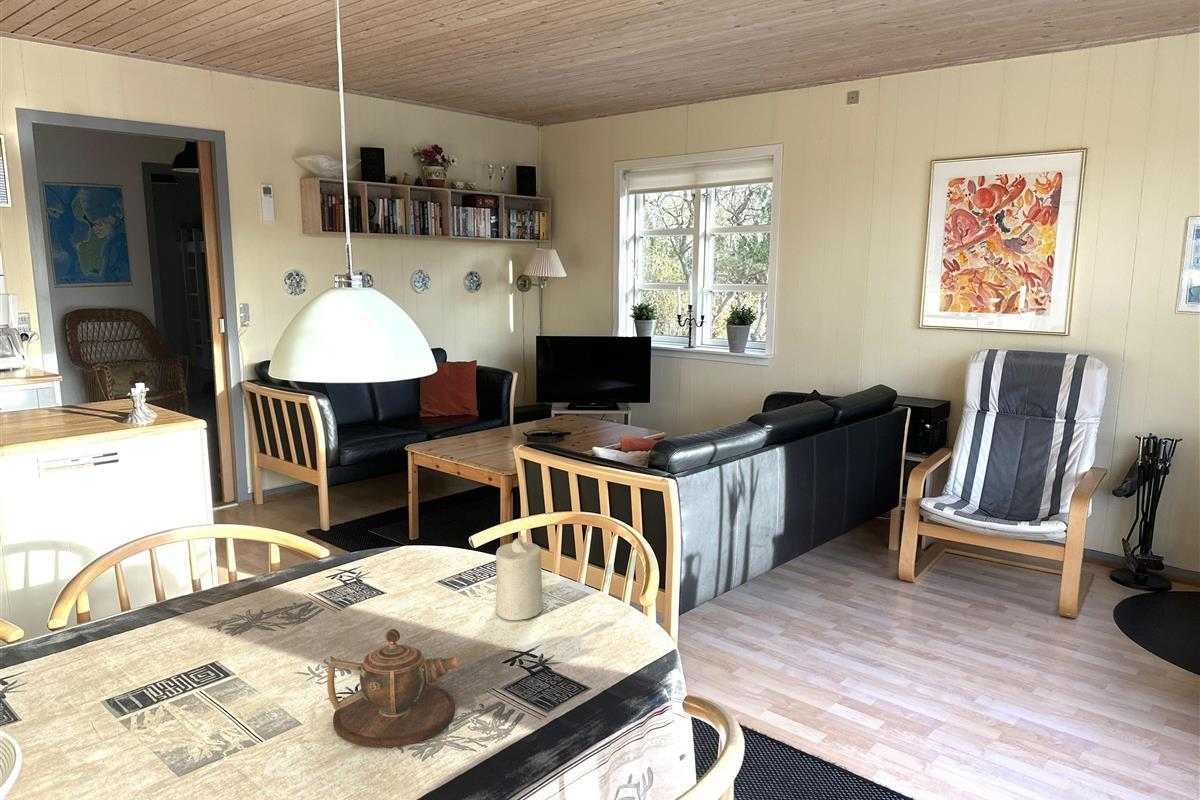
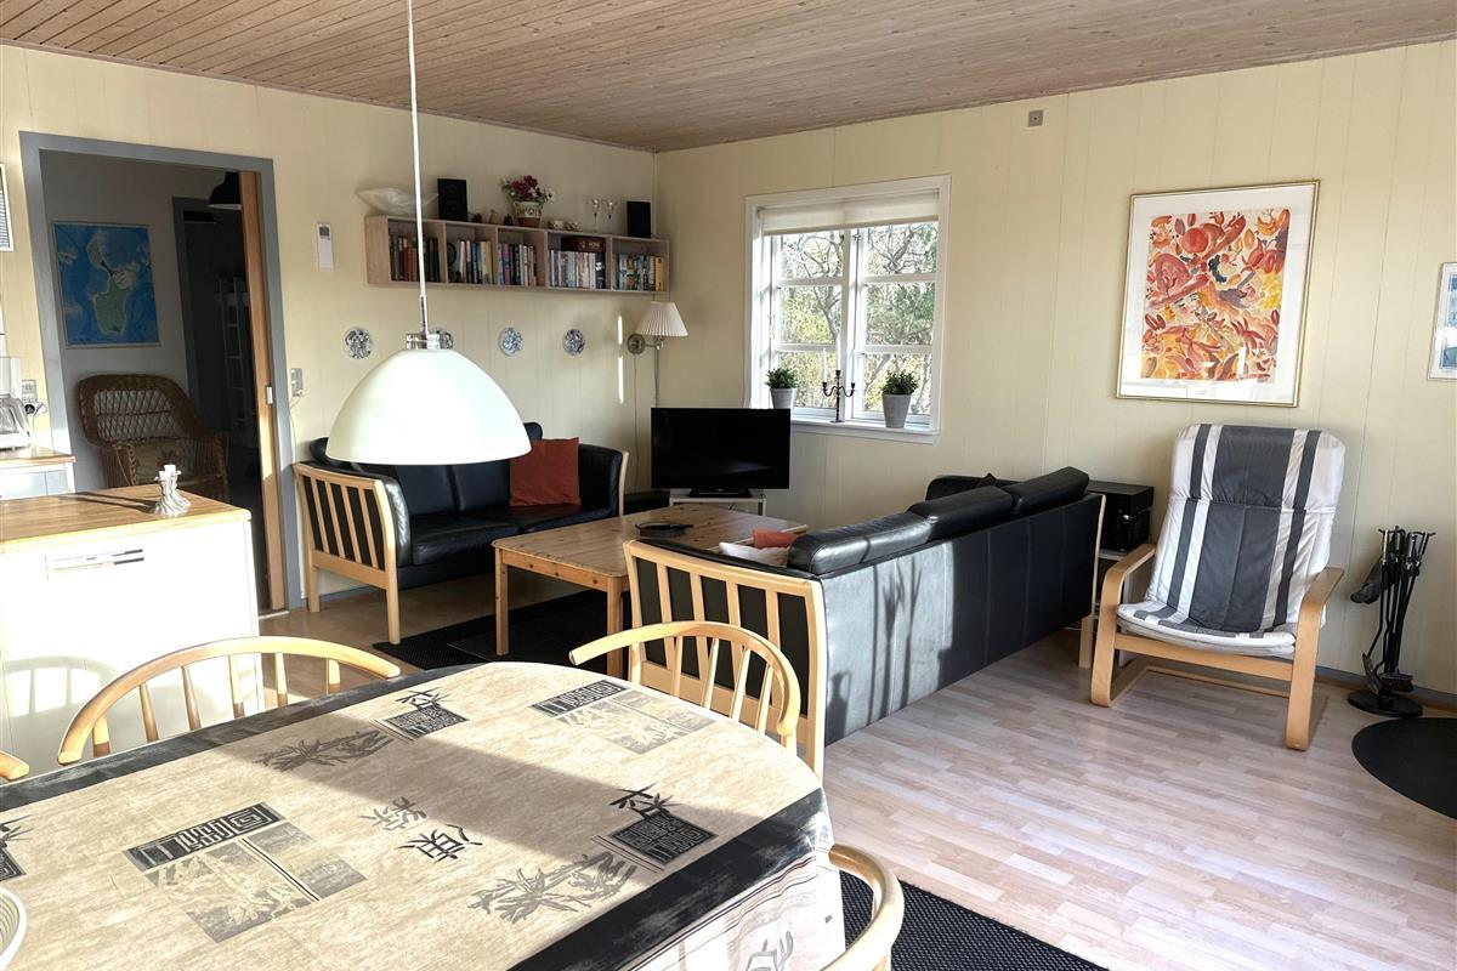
- teapot (393, 673)
- candle (519, 574)
